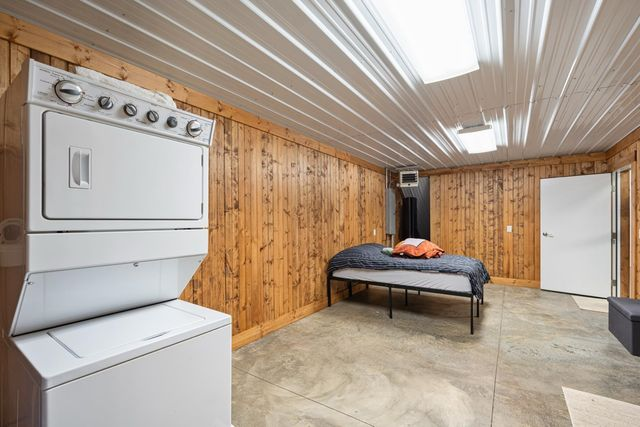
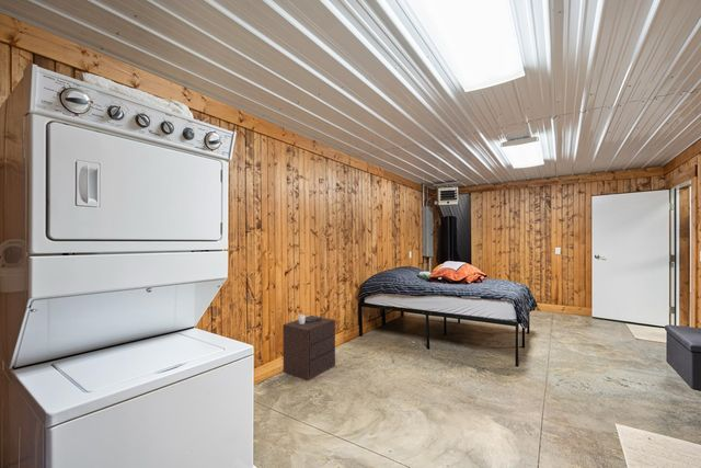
+ nightstand (310, 341)
